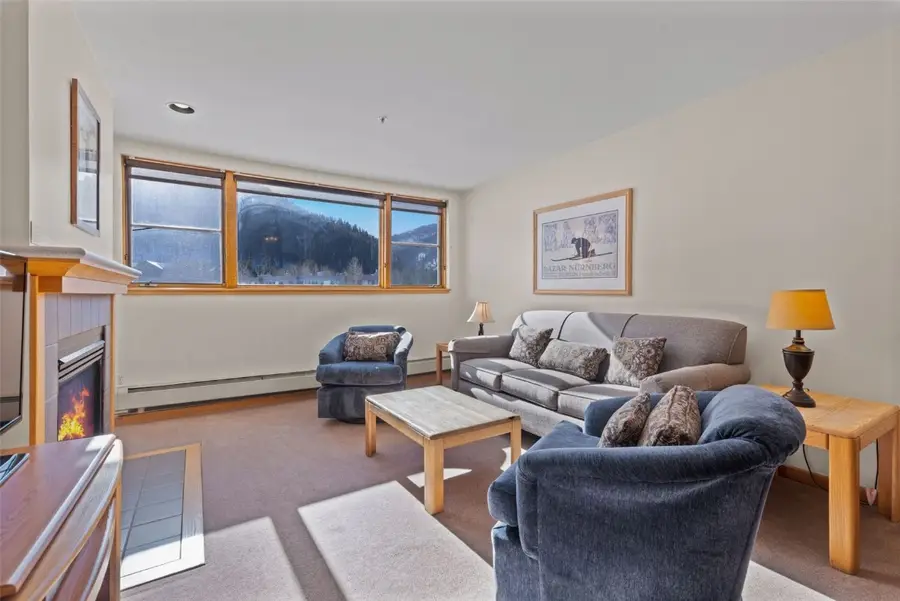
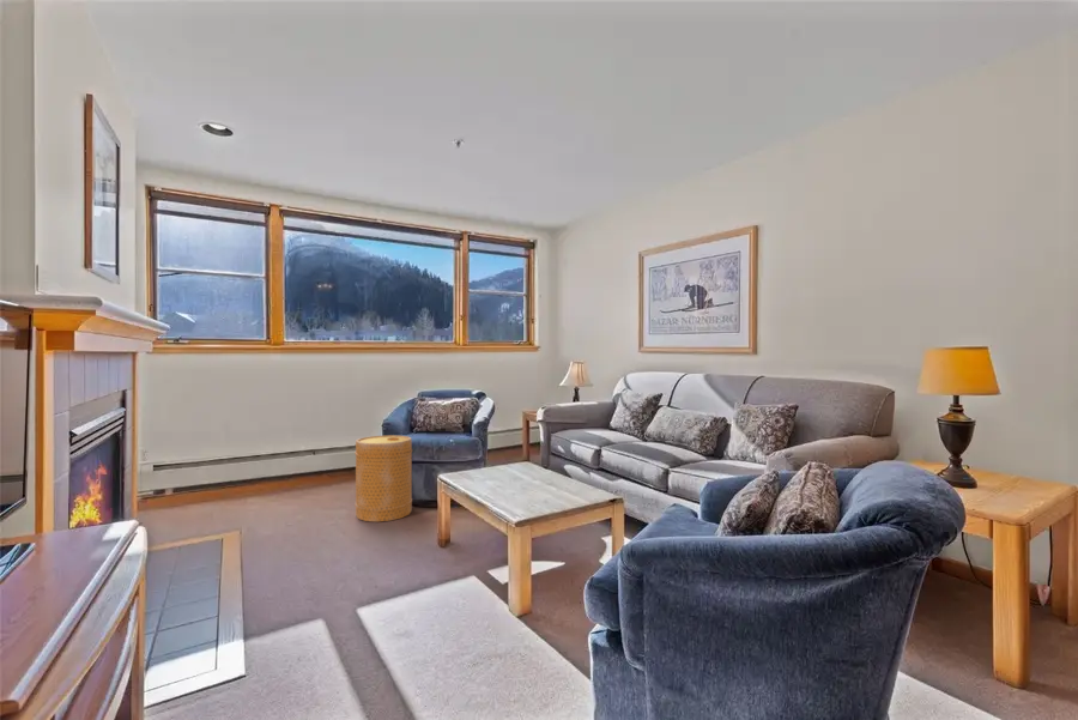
+ basket (383, 476)
